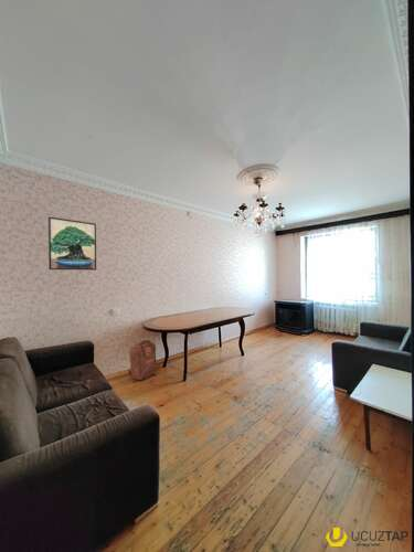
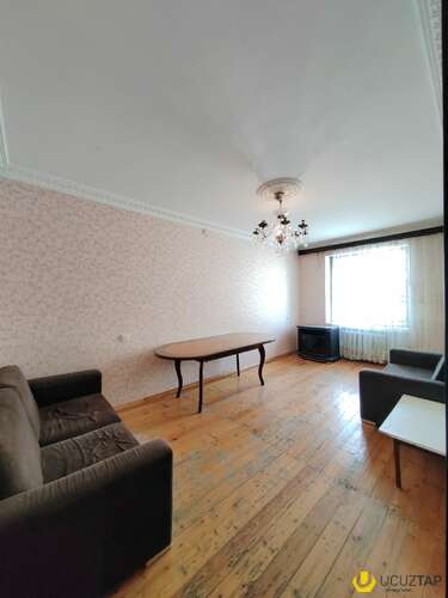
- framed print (73, 245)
- backpack (141, 358)
